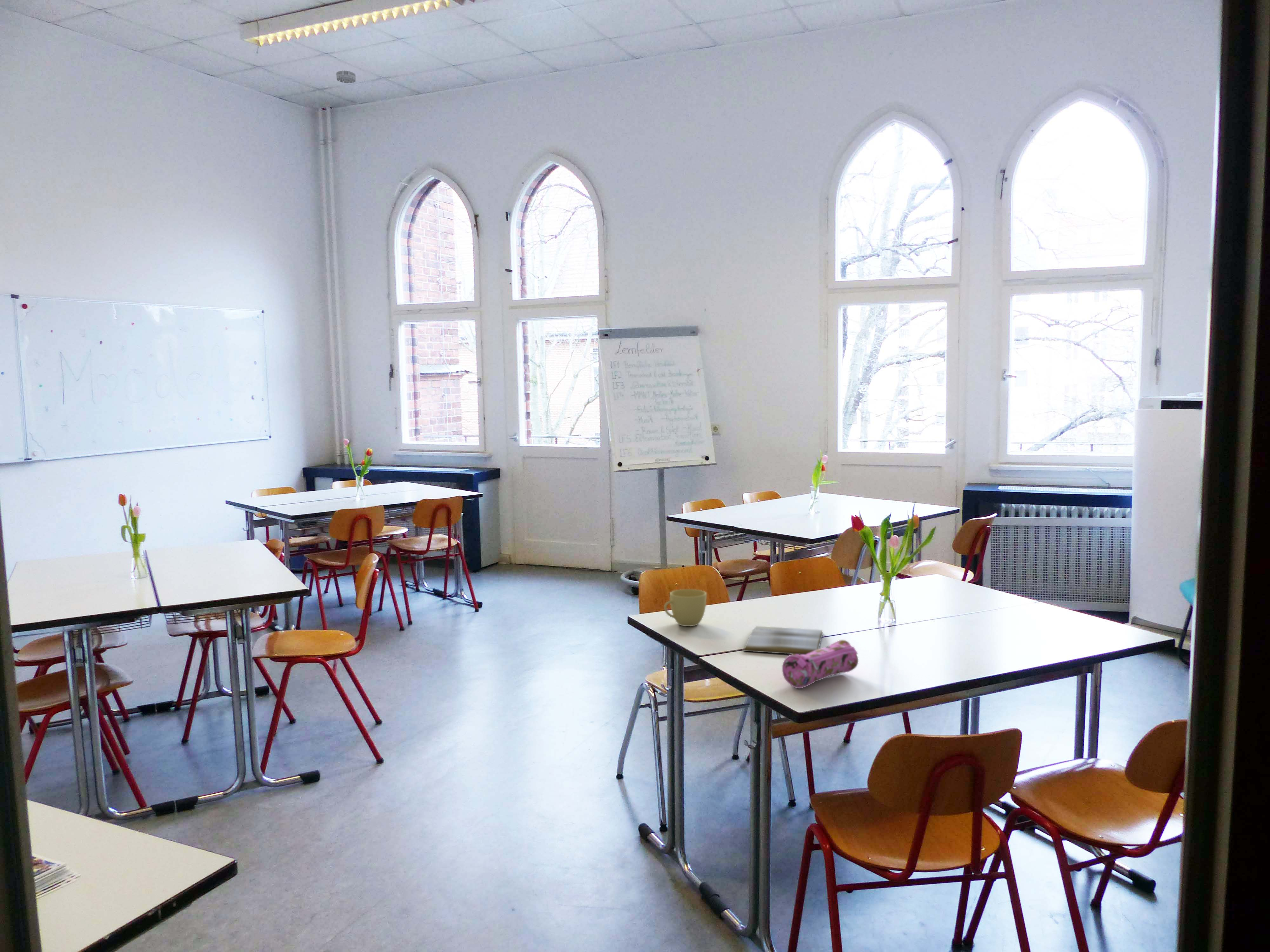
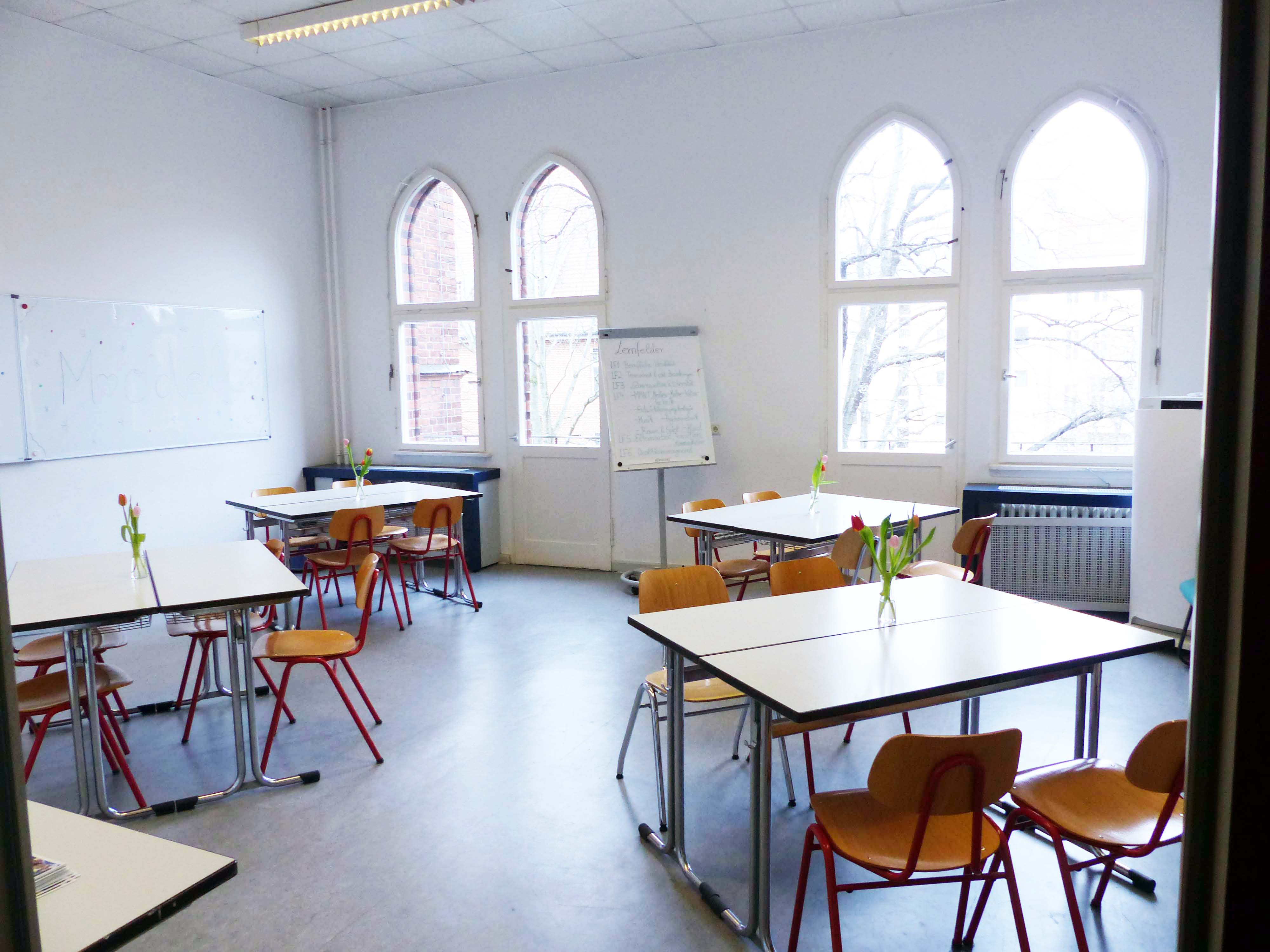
- pencil case (821, 663)
- book (785, 638)
- smoke detector (346, 76)
- cup (684, 609)
